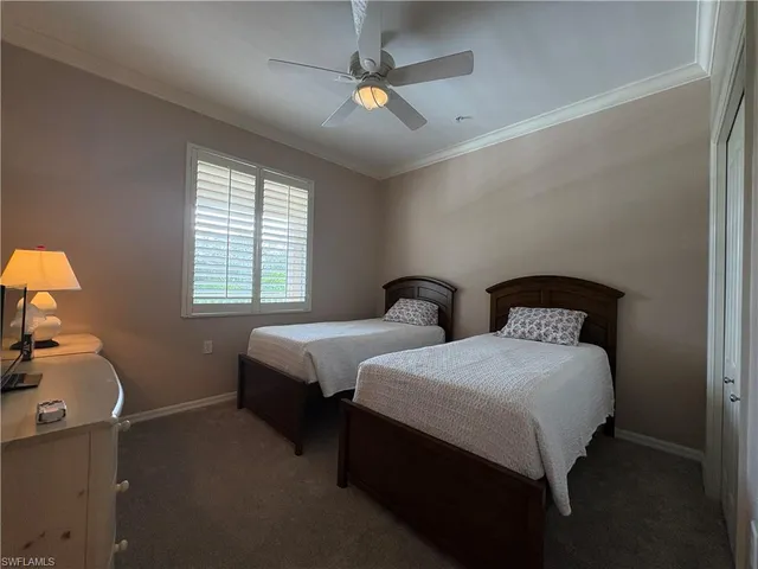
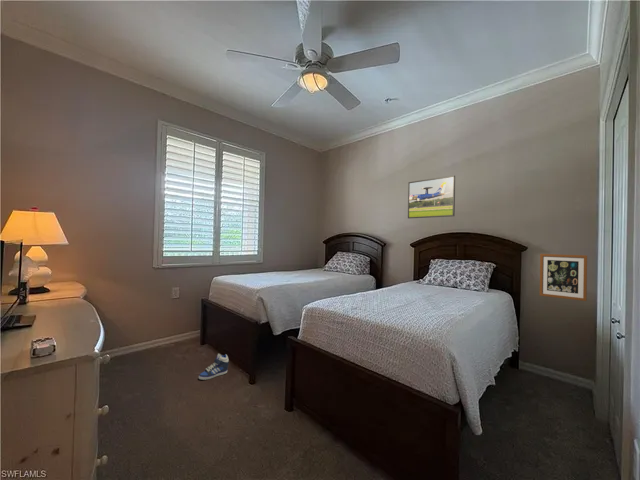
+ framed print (430, 198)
+ wall art (562, 276)
+ sneaker (214, 364)
